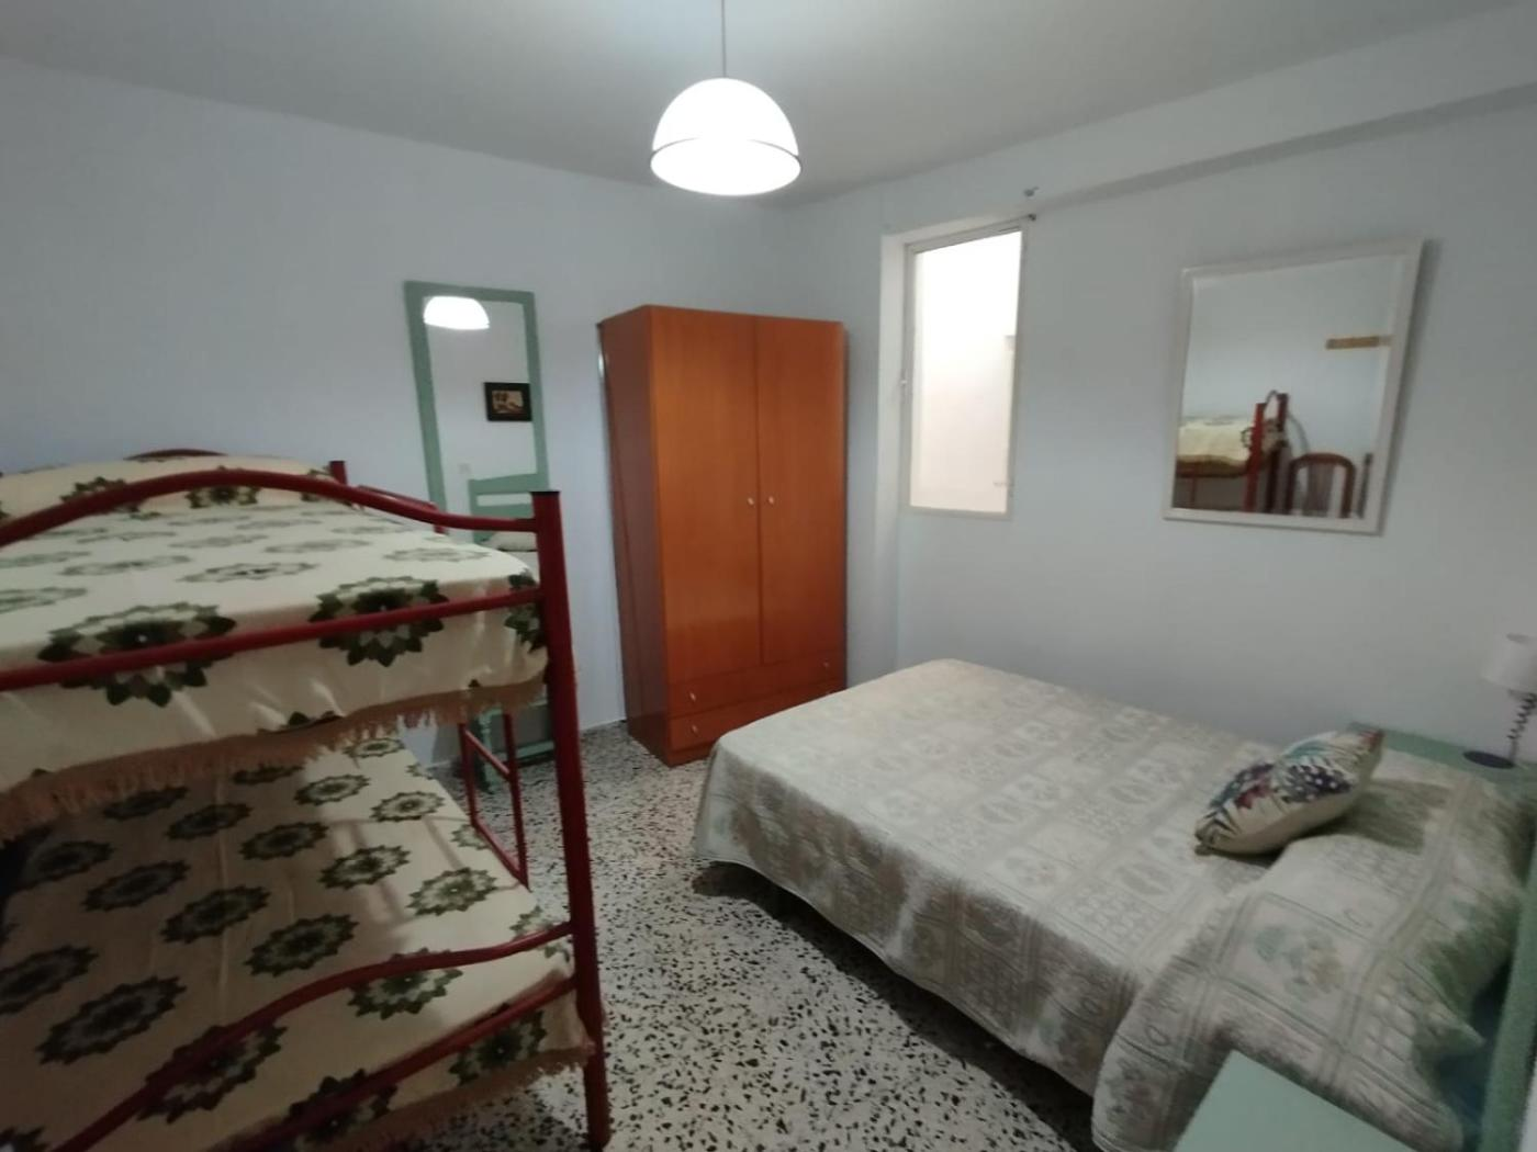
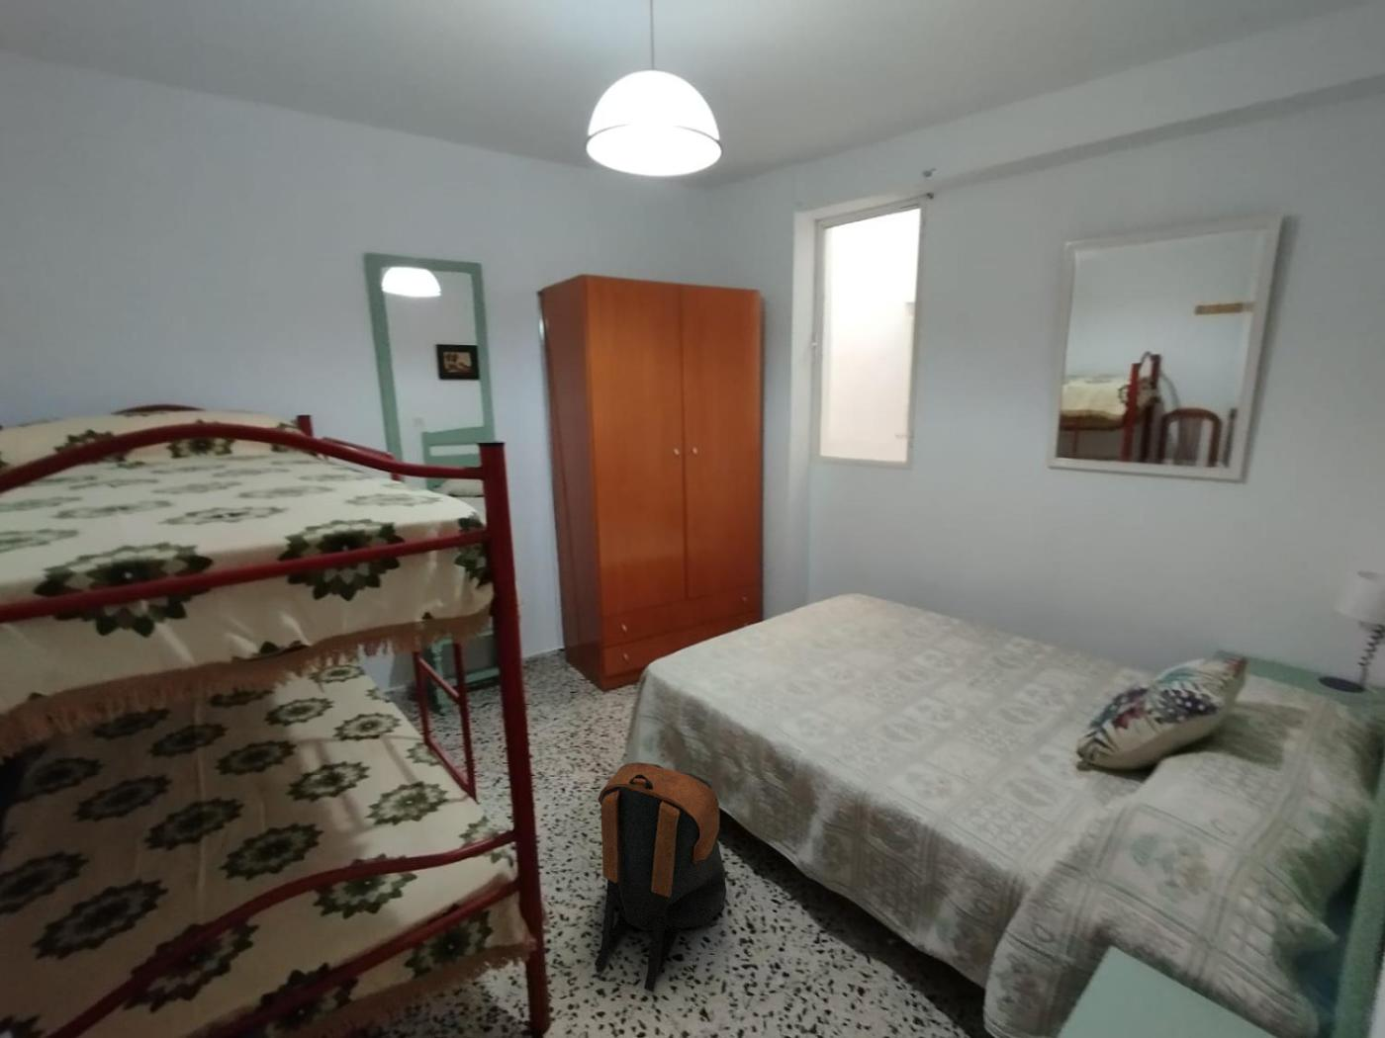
+ backpack (658, 838)
